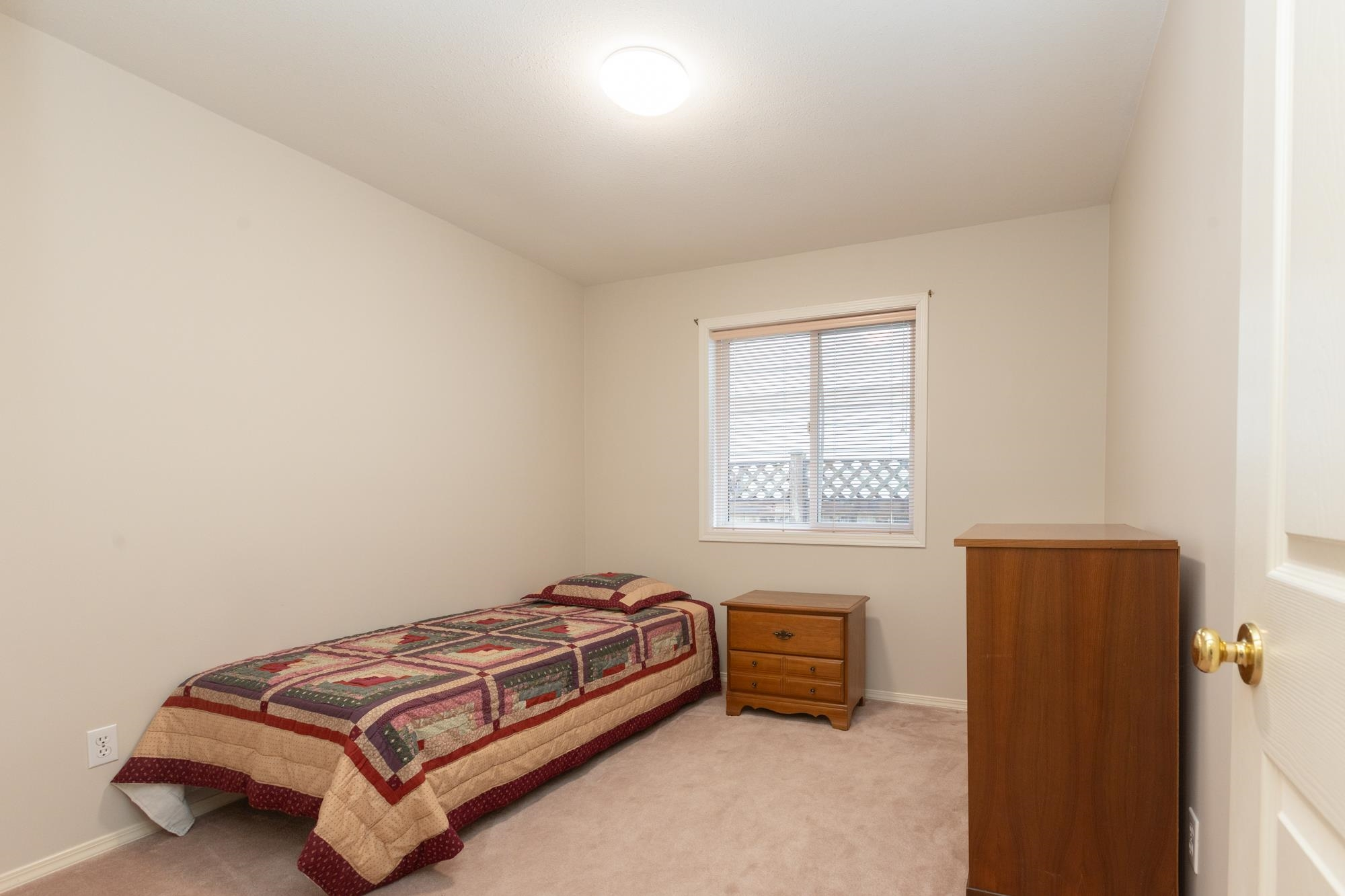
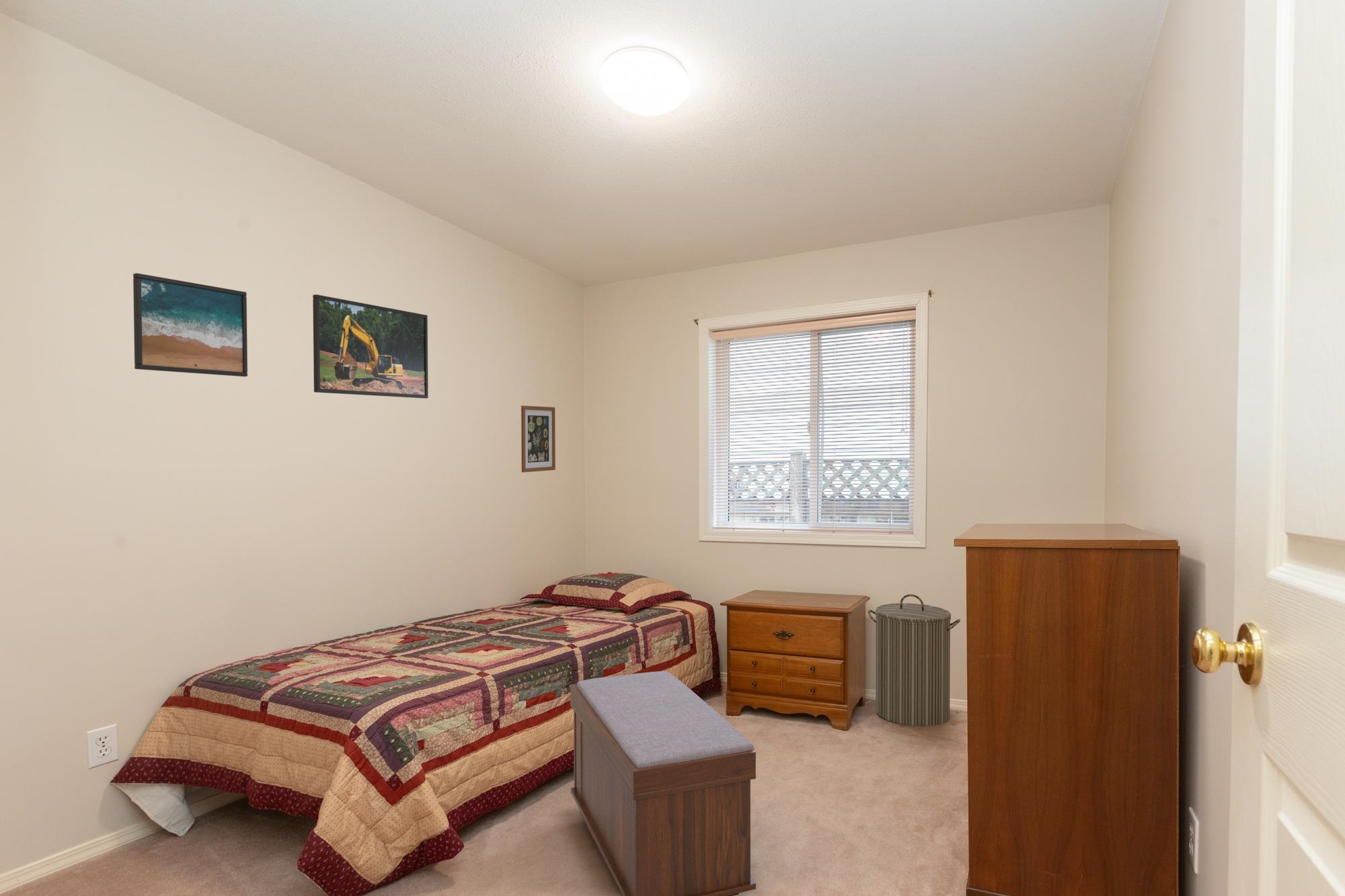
+ wall art (539, 438)
+ bench (654, 778)
+ laundry hamper (913, 654)
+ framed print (194, 328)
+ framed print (375, 350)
